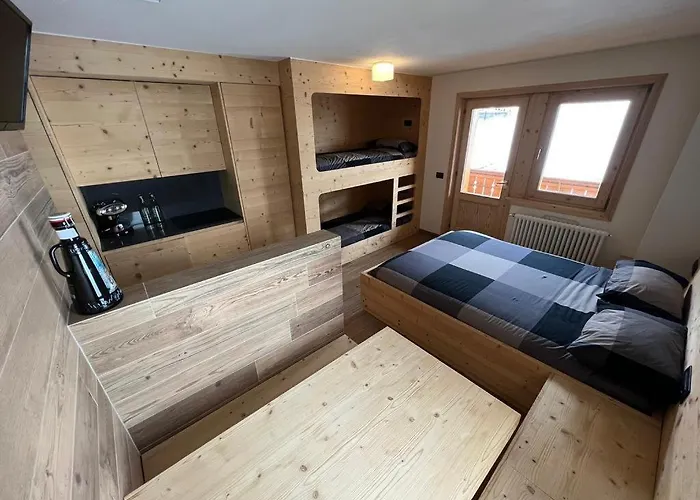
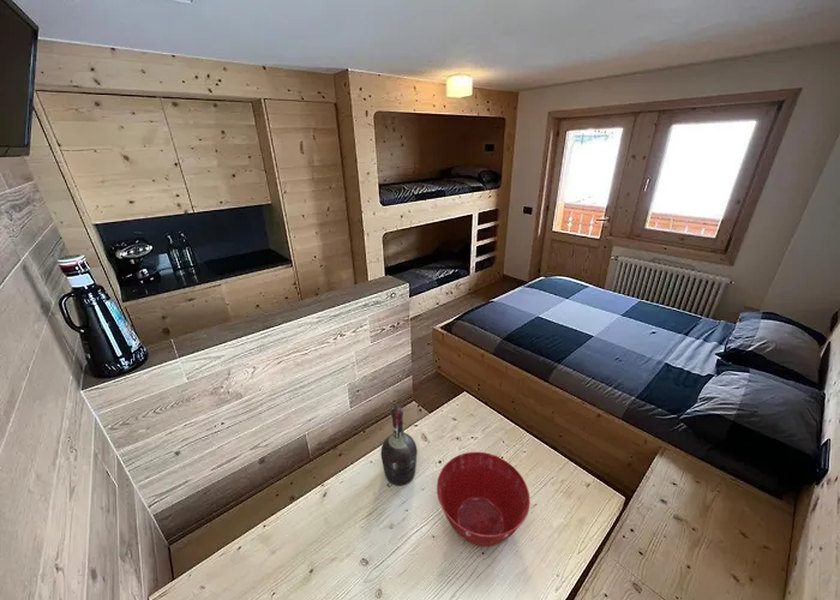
+ cognac bottle (398, 442)
+ mixing bowl (480, 504)
